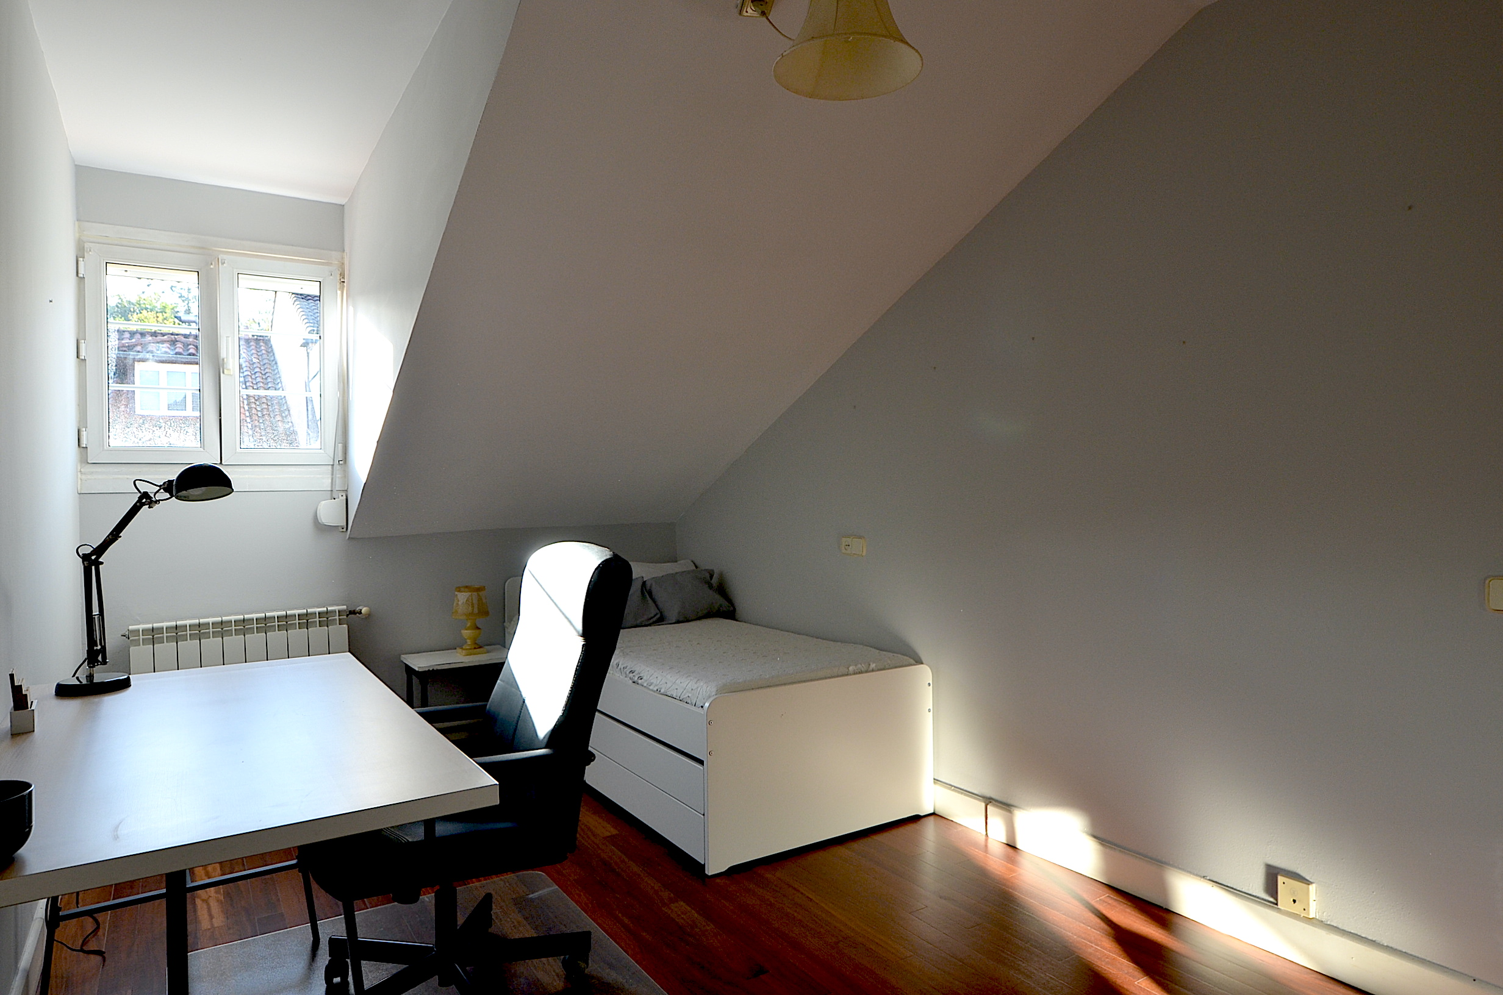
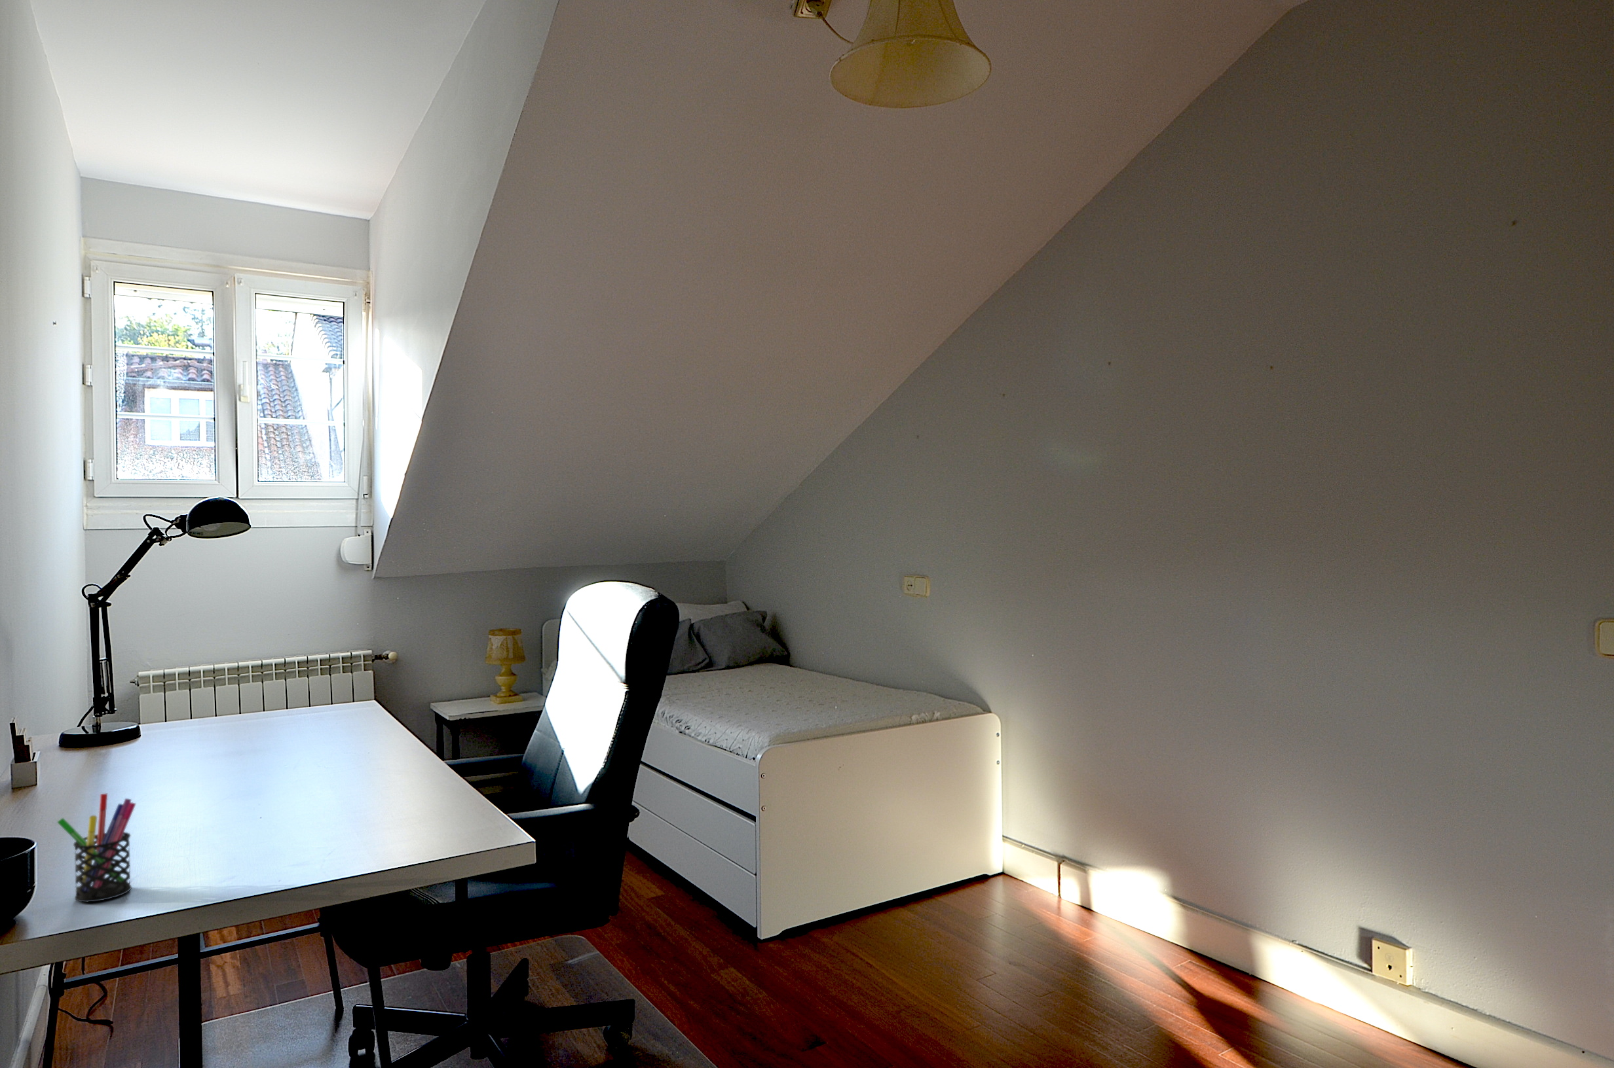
+ pen holder (95, 846)
